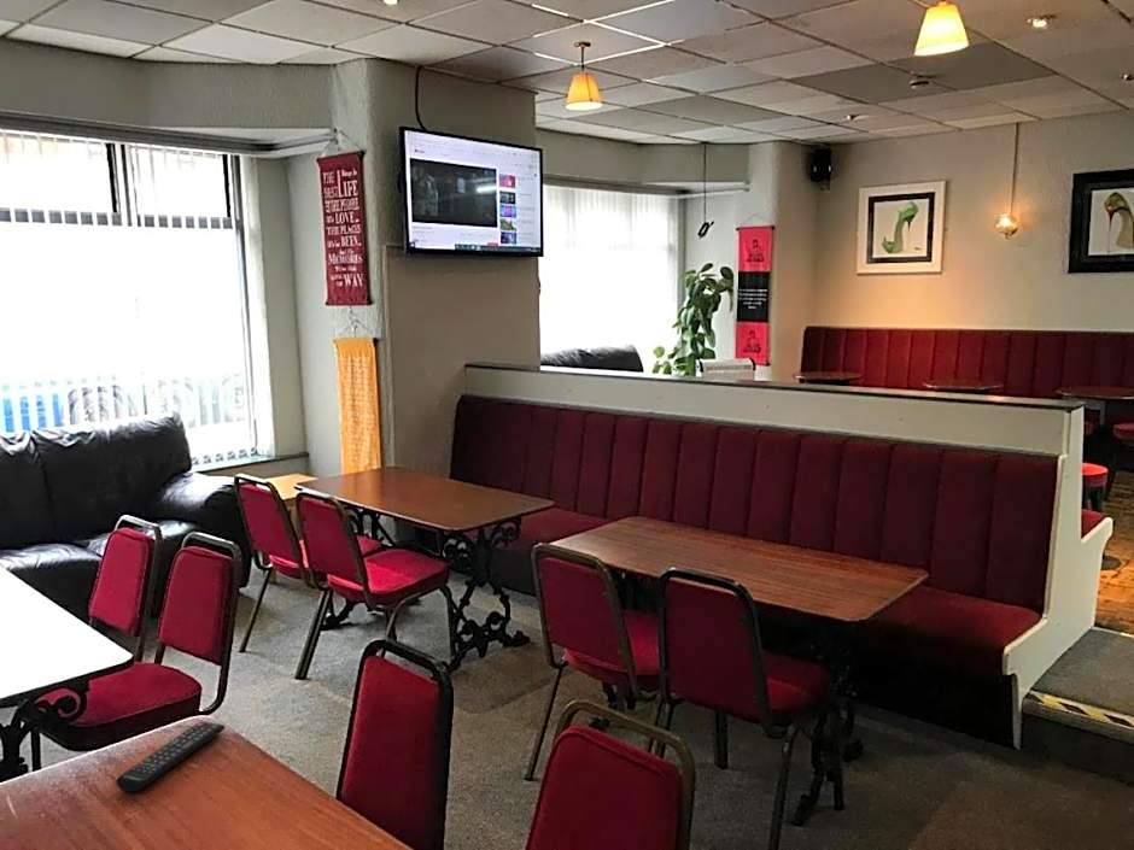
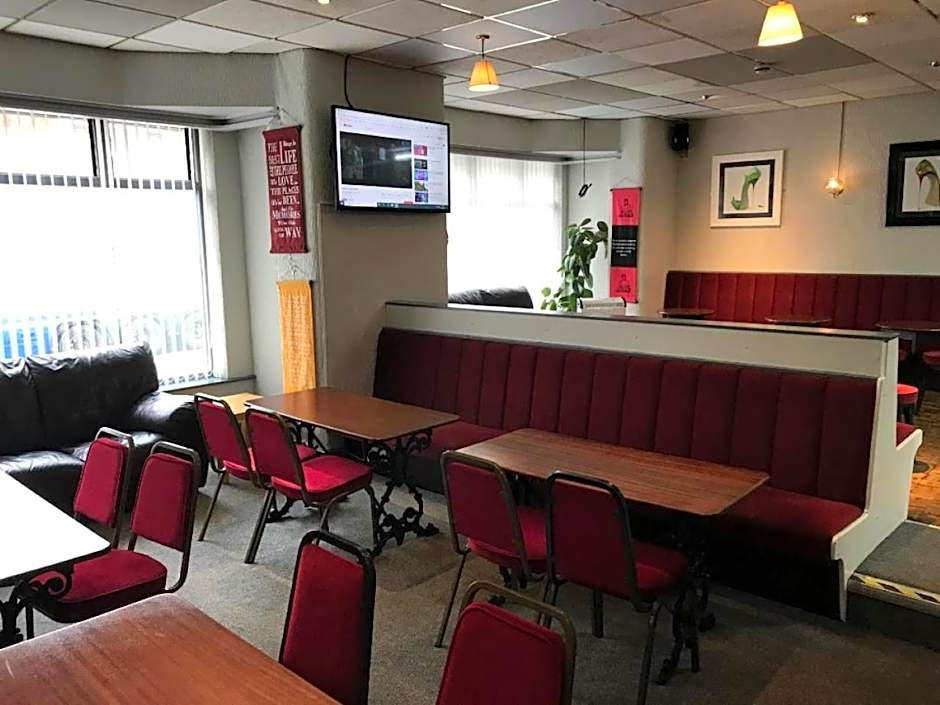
- remote control (174, 754)
